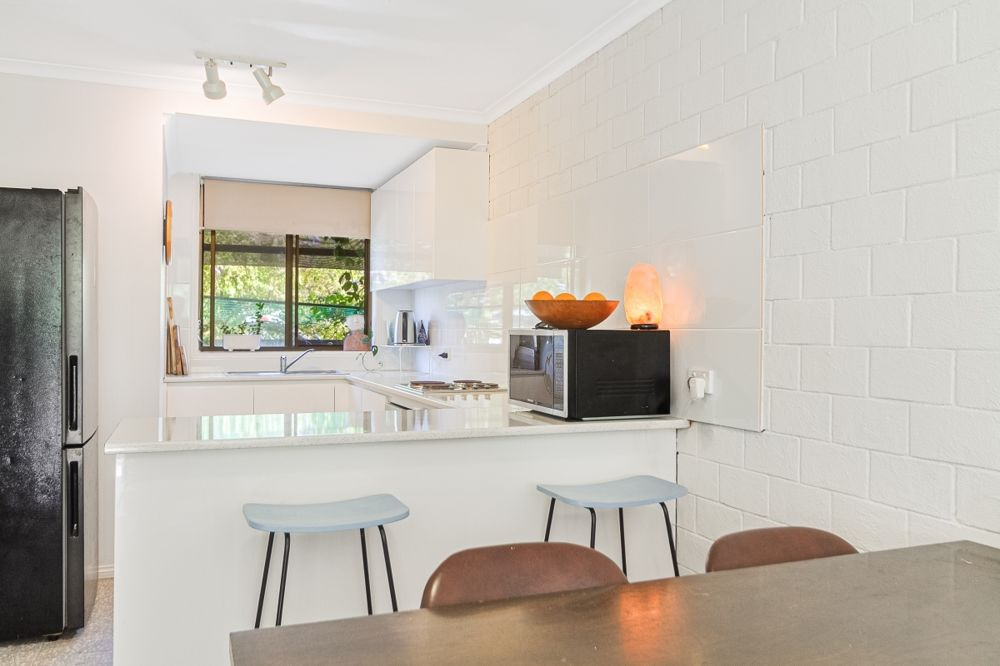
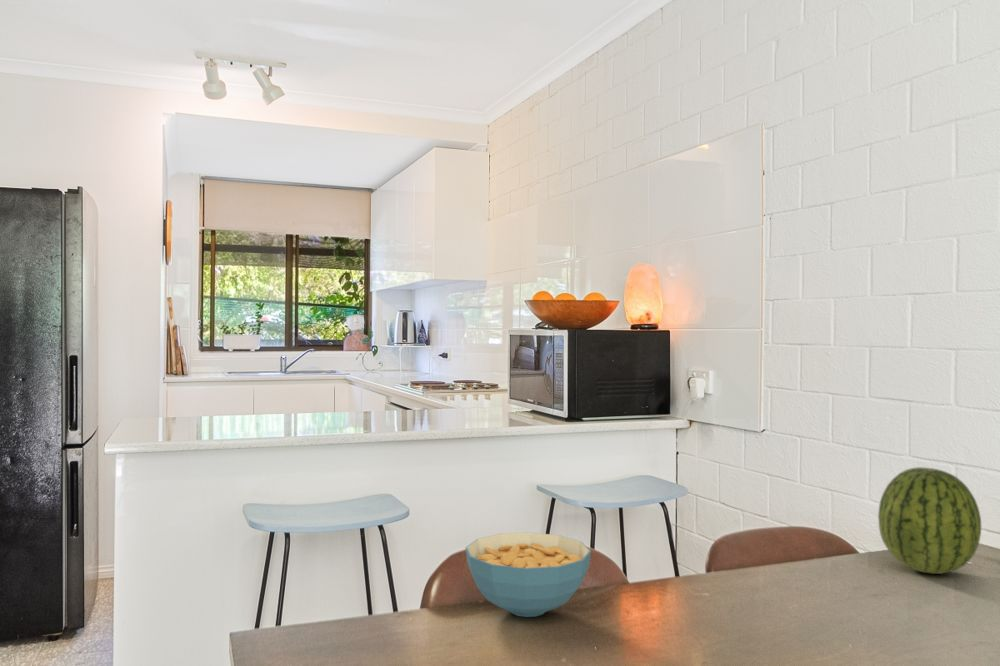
+ fruit (927, 519)
+ cereal bowl (527, 579)
